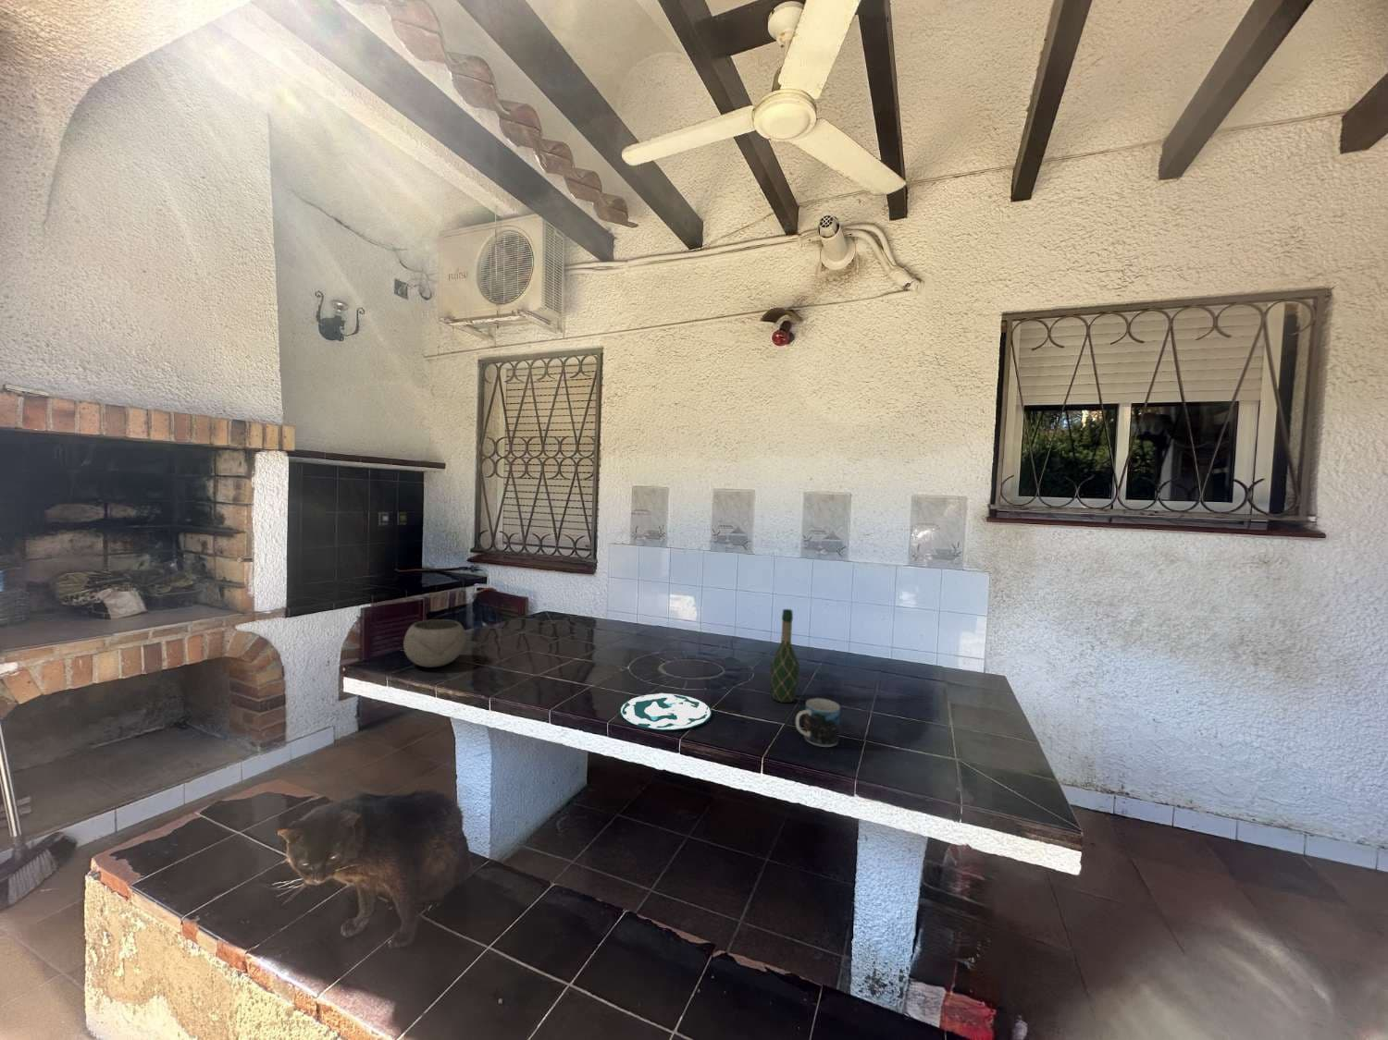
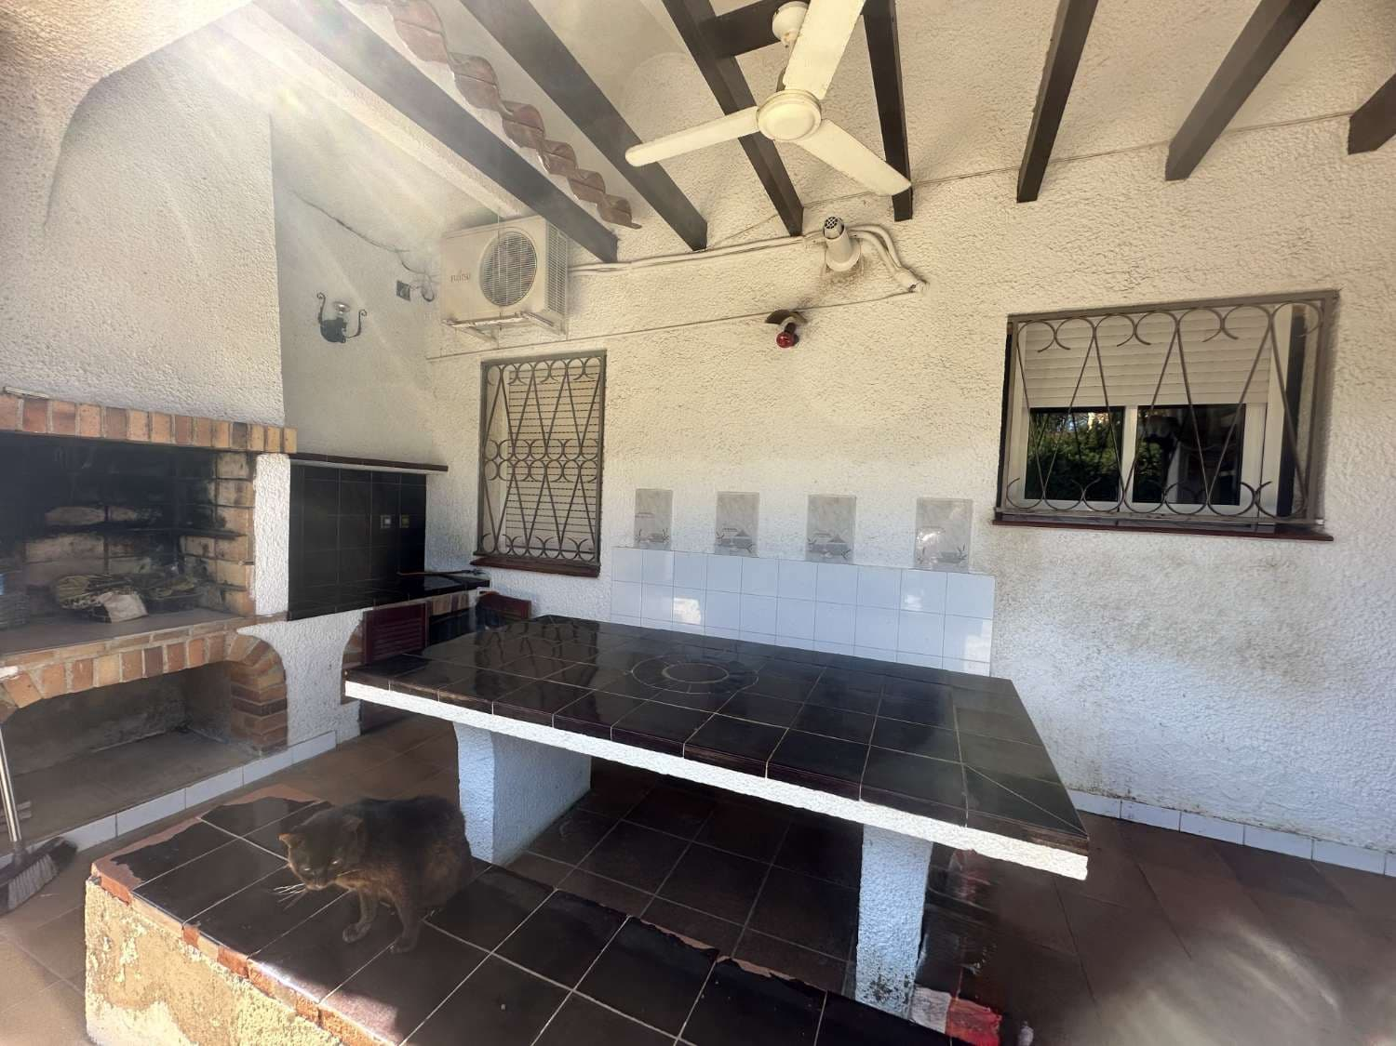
- plate (666, 707)
- wine bottle (785, 654)
- bowl (436, 643)
- mug (815, 723)
